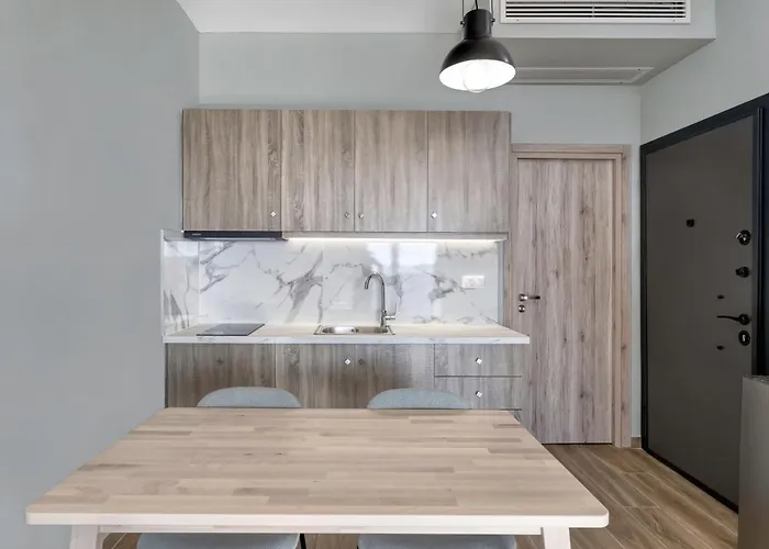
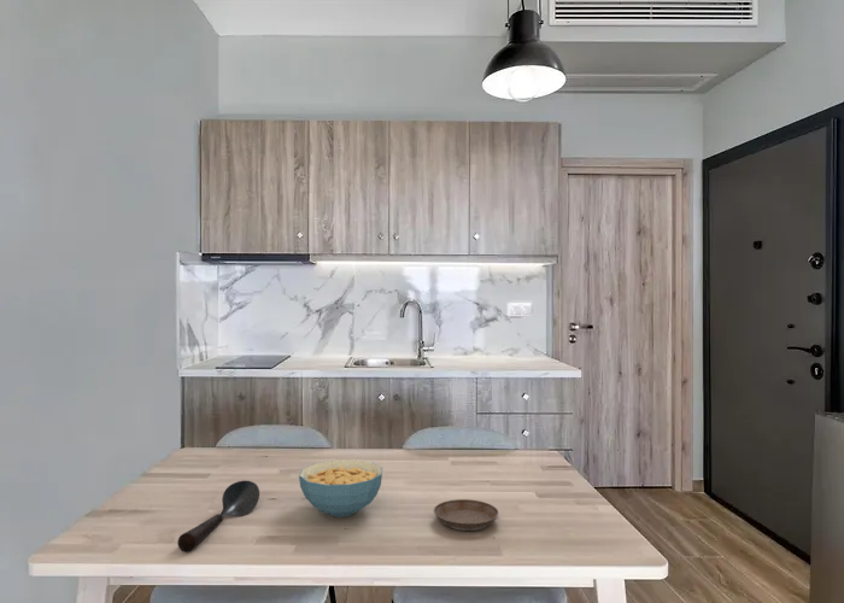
+ saucer (465, 515)
+ spoon (223, 511)
+ cereal bowl (341, 491)
